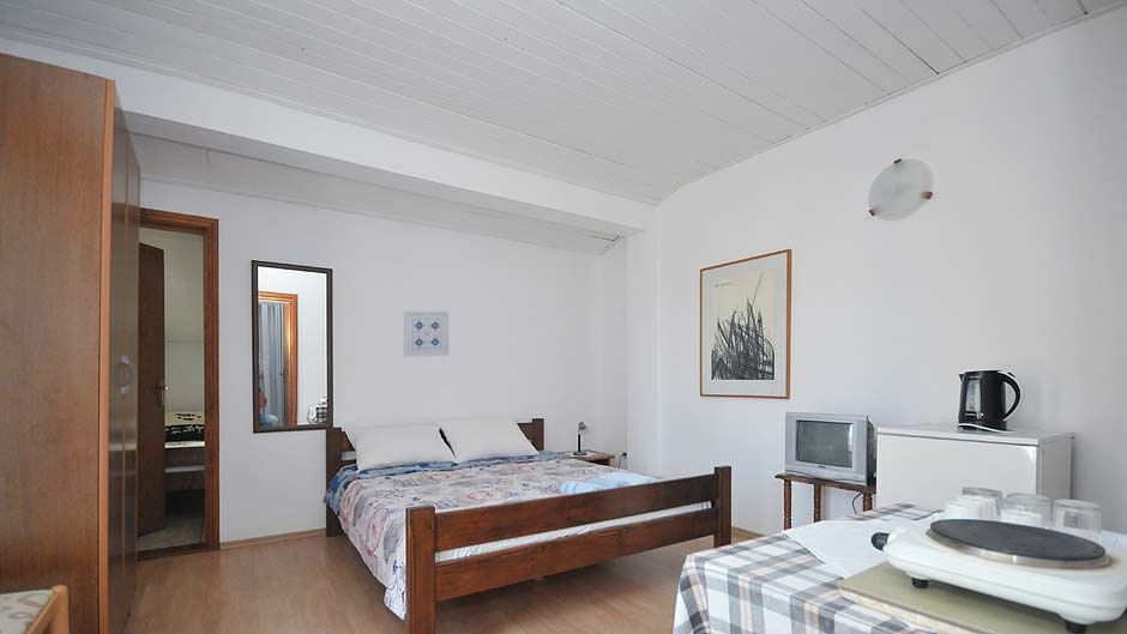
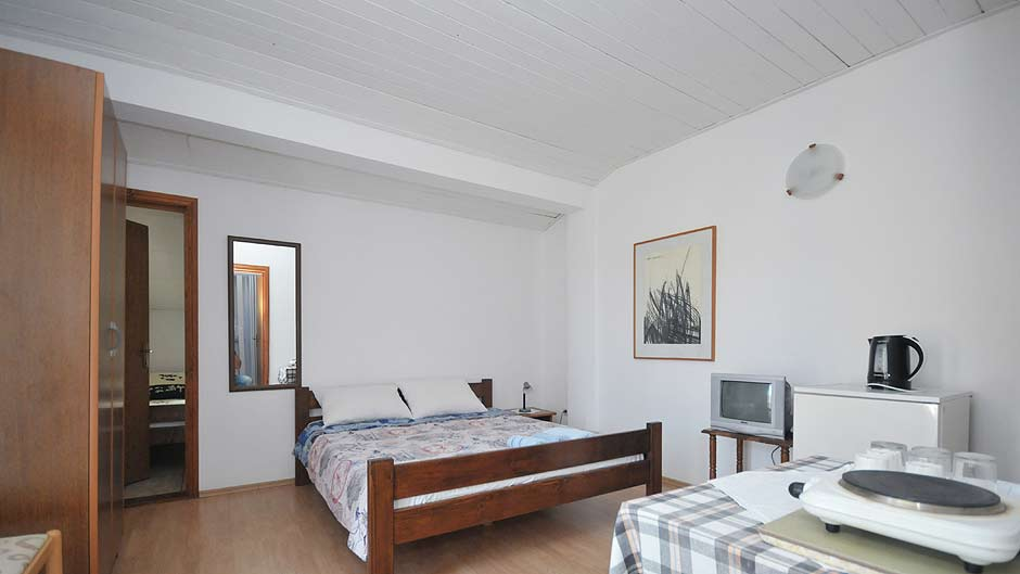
- wall art (427, 333)
